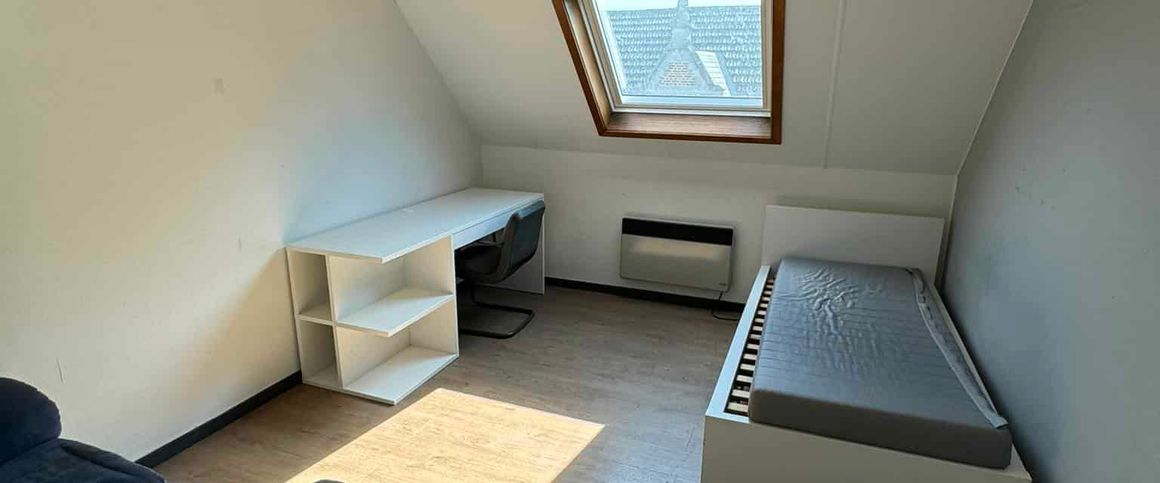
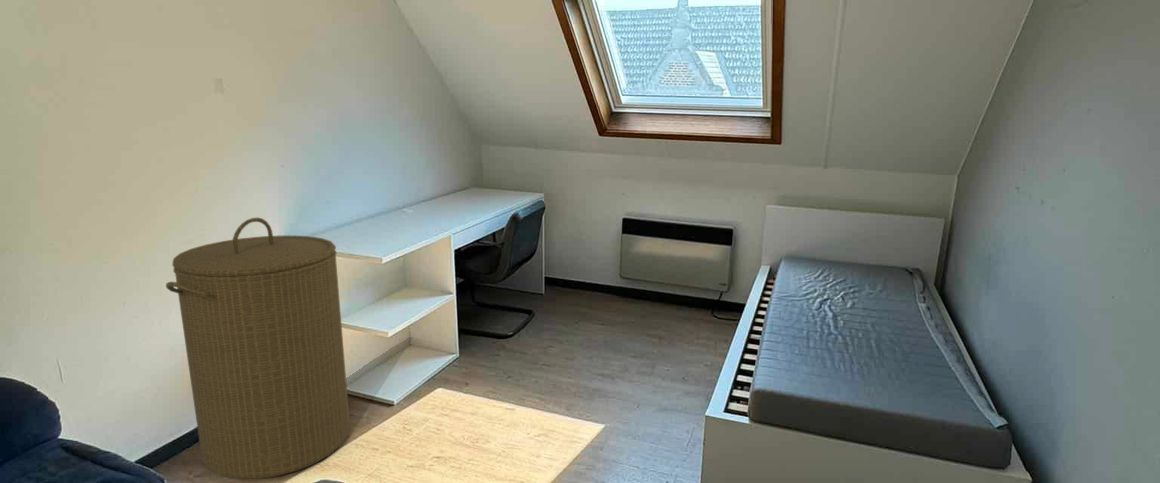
+ laundry hamper (267, 334)
